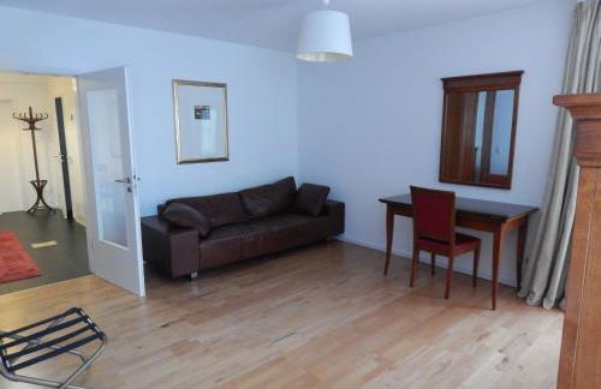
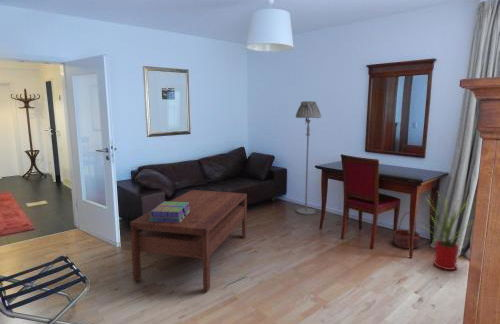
+ basket (407, 230)
+ house plant (448, 230)
+ floor lamp (307, 157)
+ coffee table (198, 231)
+ stack of books (170, 211)
